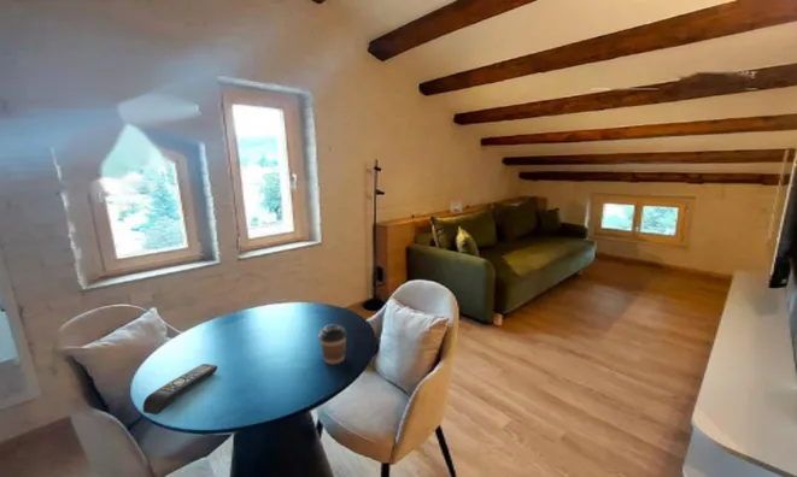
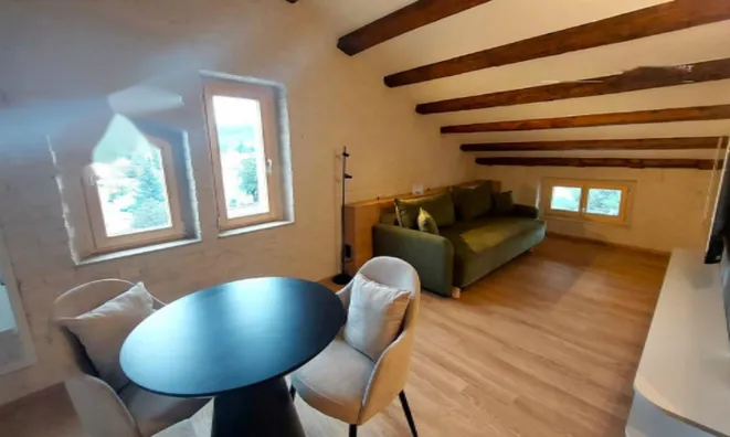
- coffee cup (333, 342)
- remote control (182, 384)
